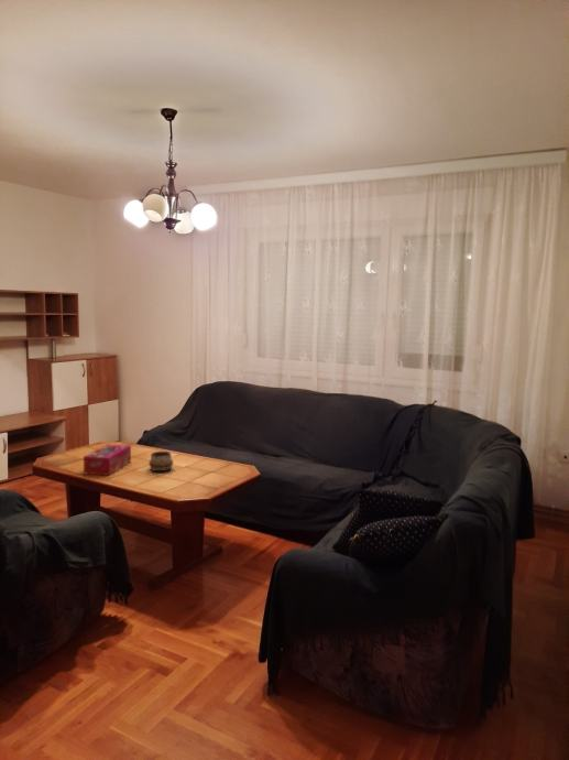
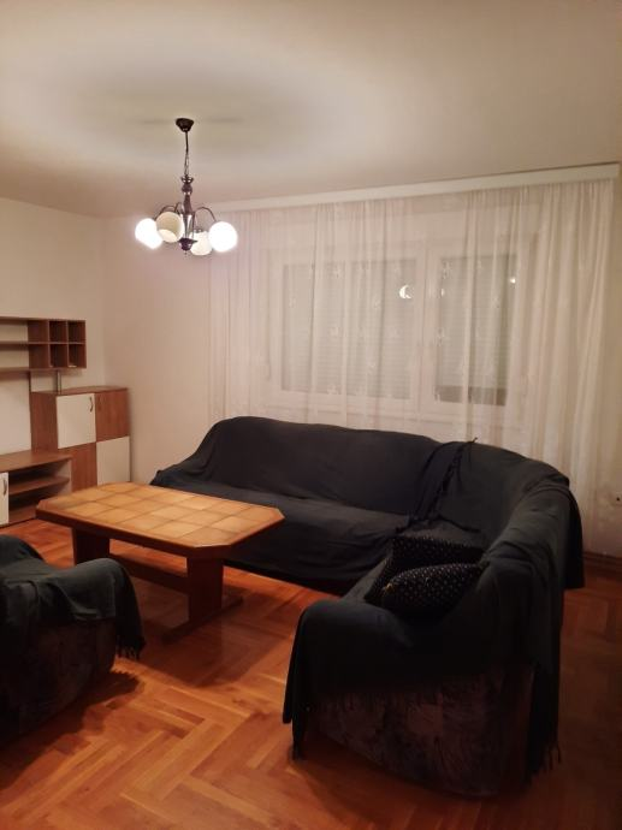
- tissue box (108, 458)
- decorative bowl (161, 460)
